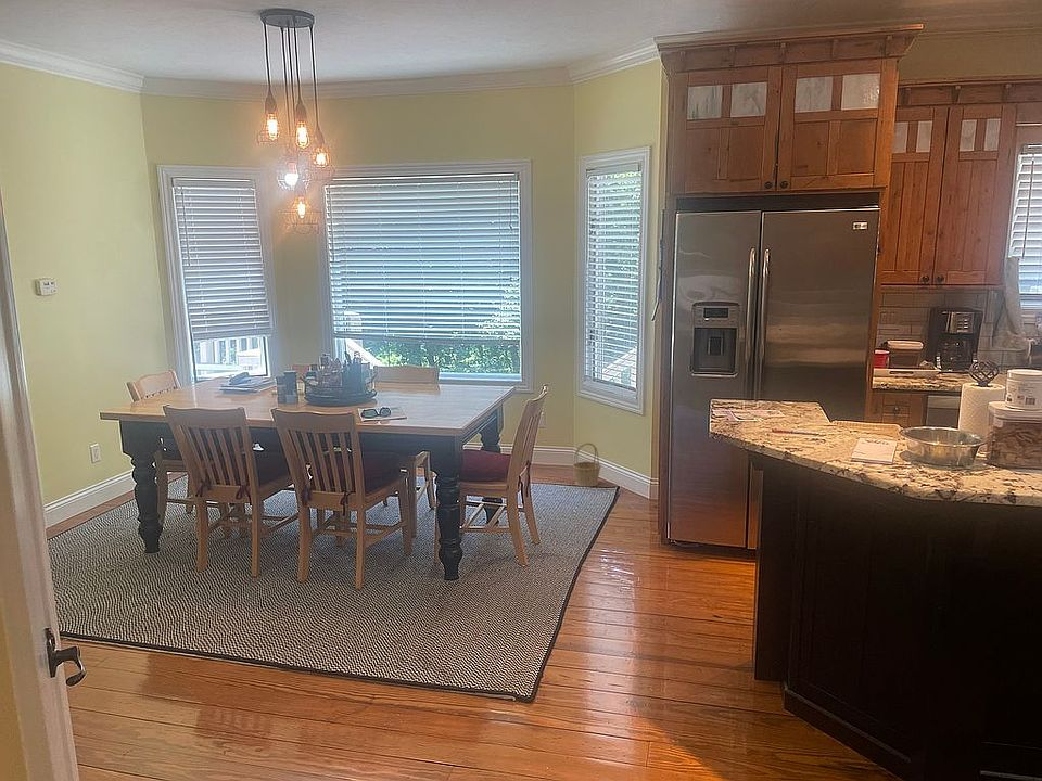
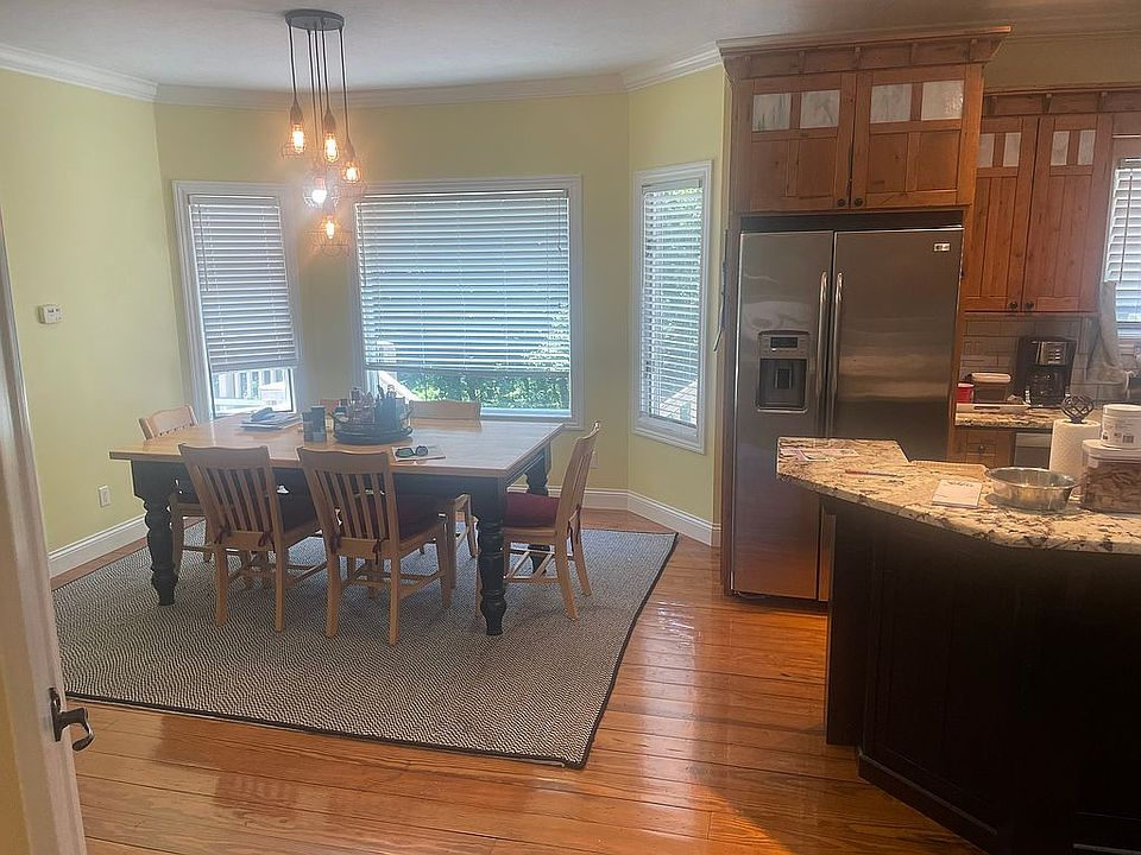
- basket (586, 462)
